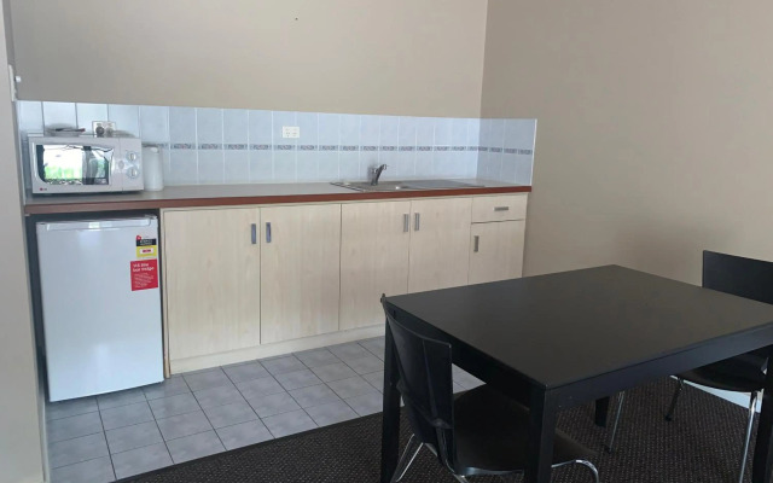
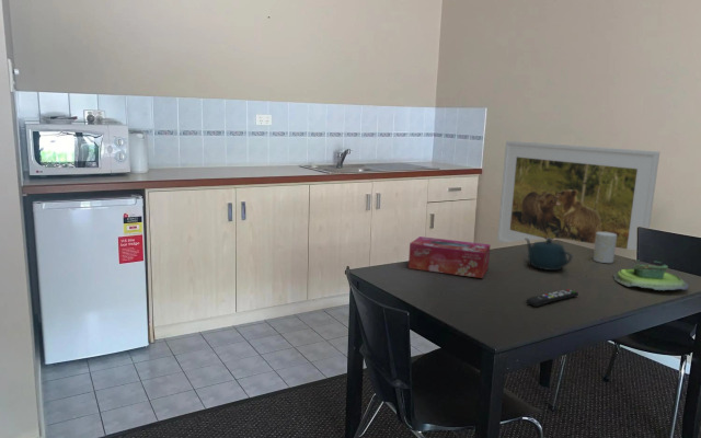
+ plant pot (650, 272)
+ cup (605, 246)
+ teapot (545, 252)
+ tissue box (449, 256)
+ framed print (566, 203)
+ remote control (552, 297)
